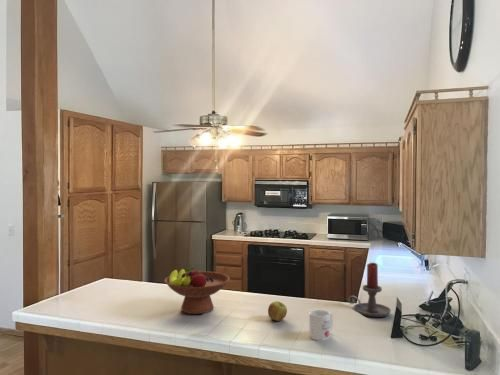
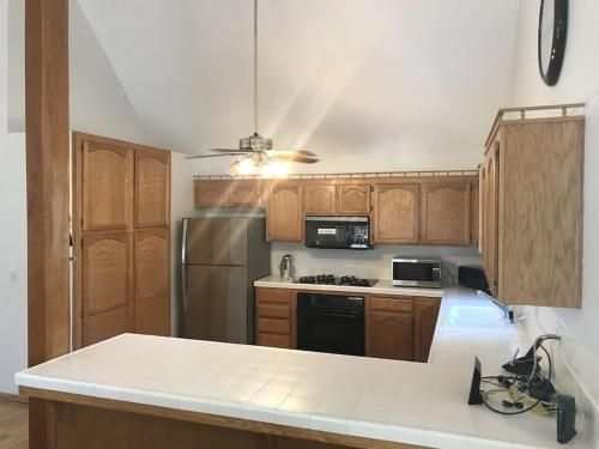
- mug (322, 323)
- candle holder (367, 286)
- fruit bowl (197, 288)
- apple (277, 310)
